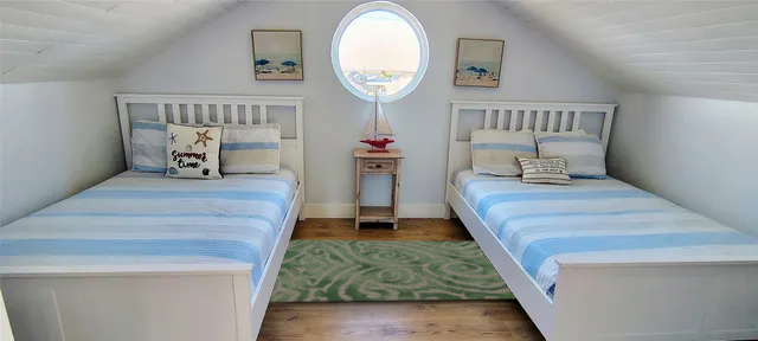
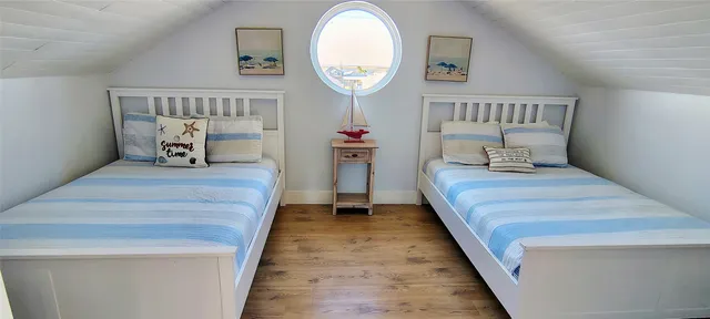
- rug (416, 251)
